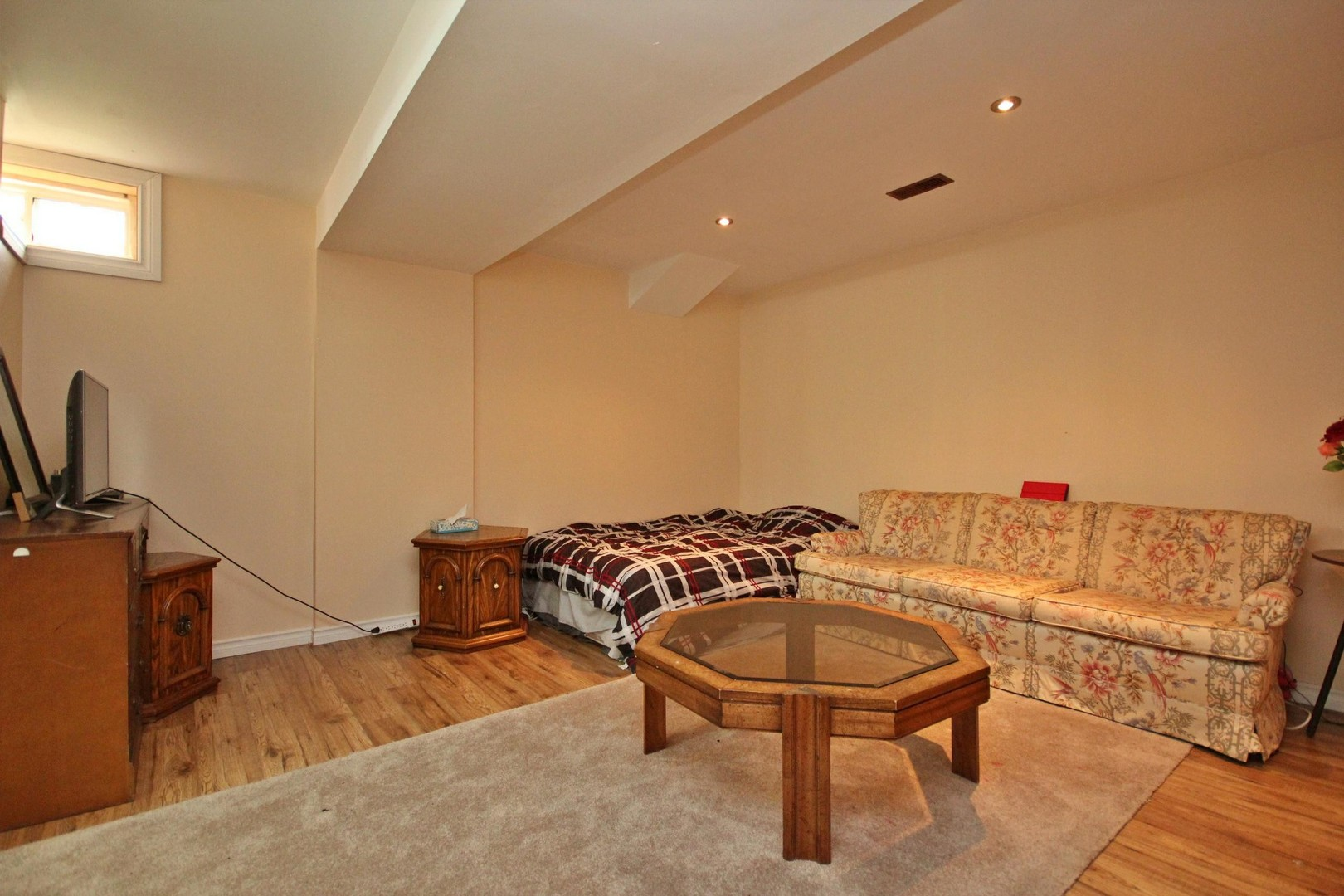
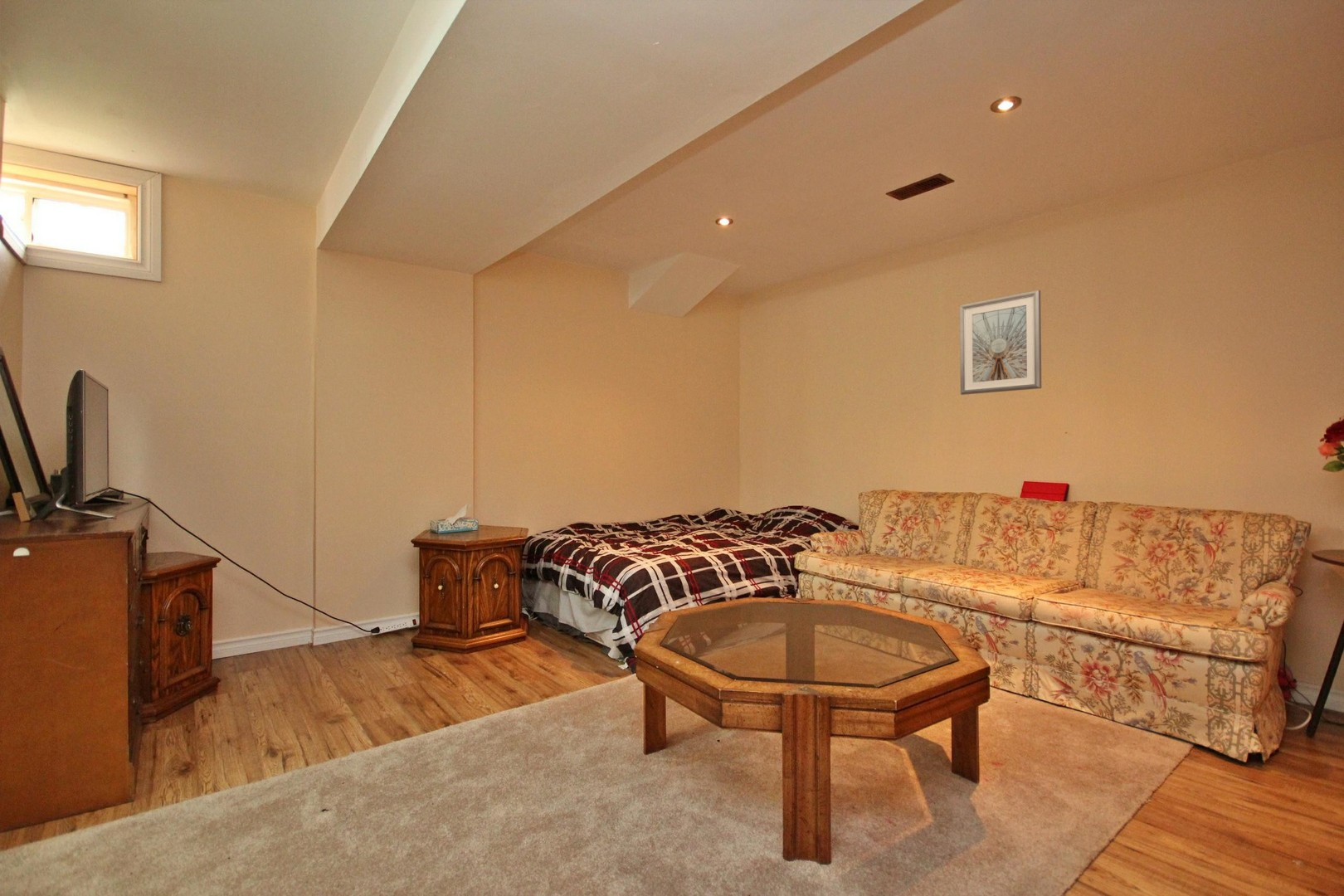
+ picture frame (998, 344)
